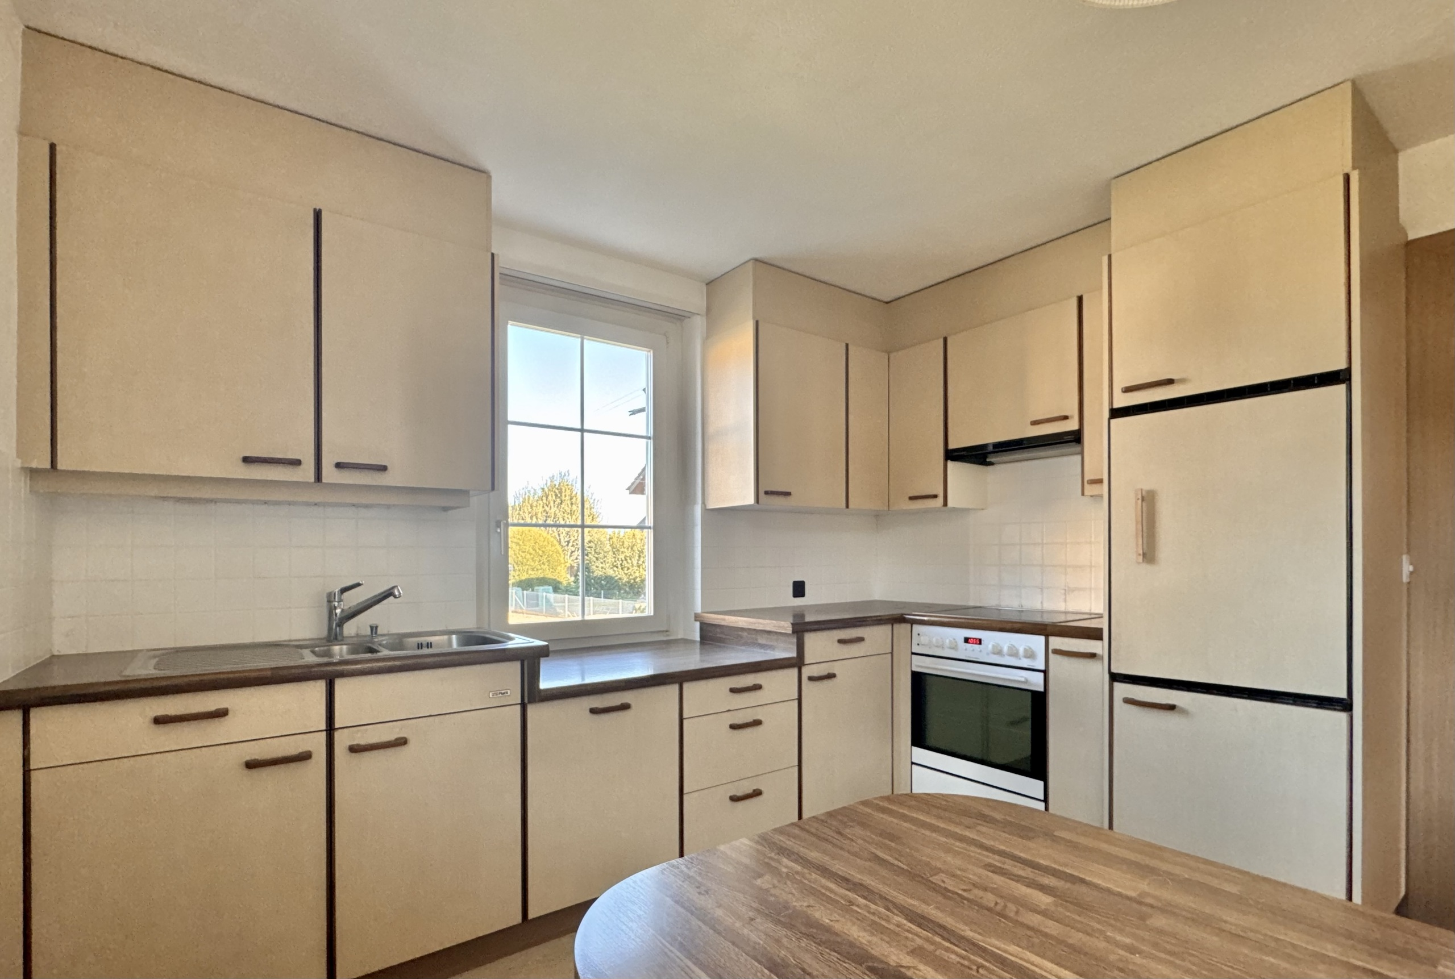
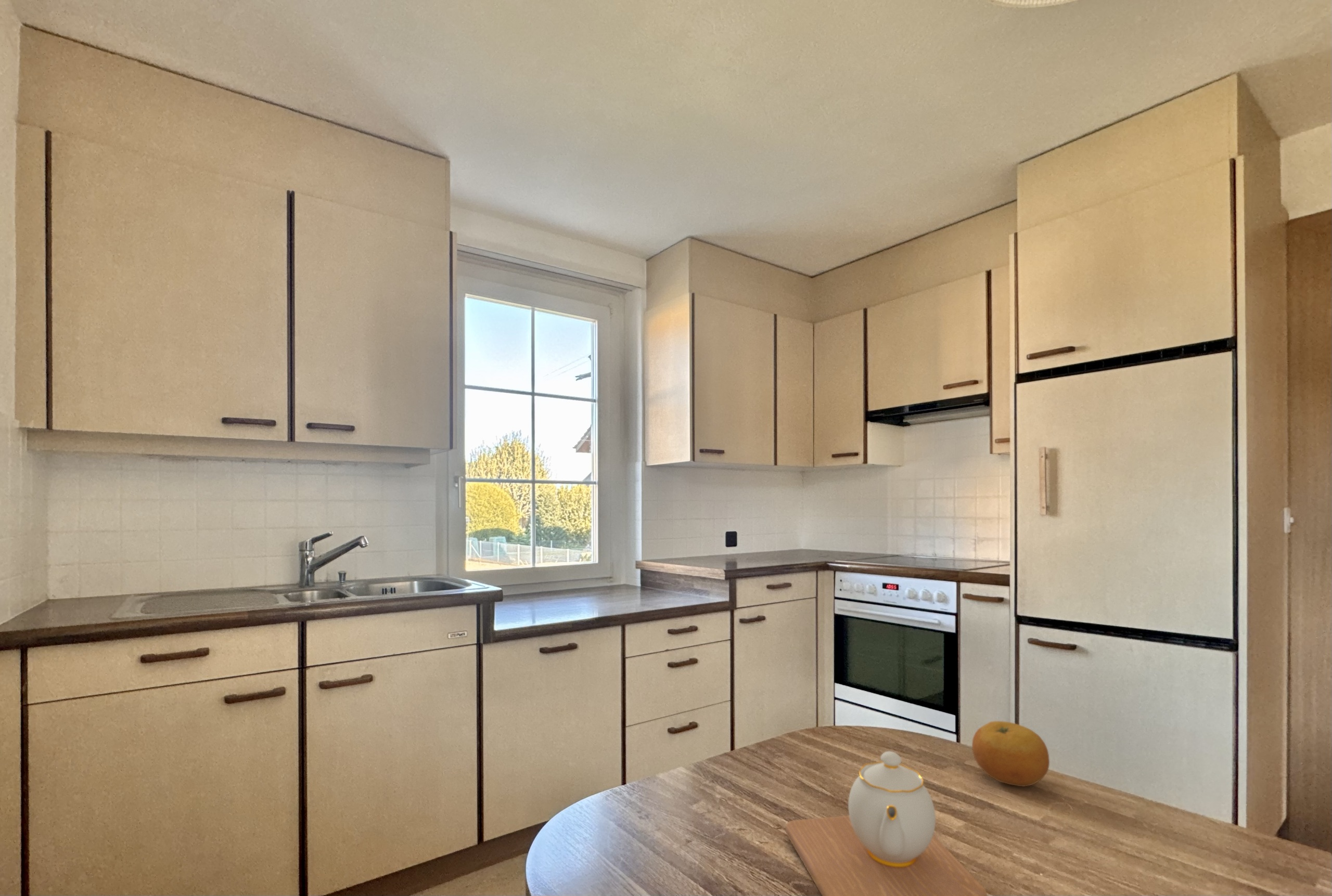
+ fruit (1010, 752)
+ teapot (877, 808)
